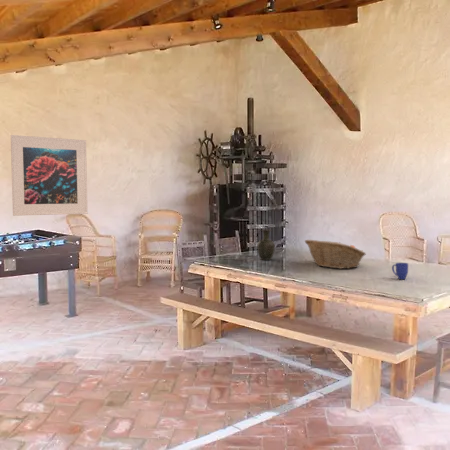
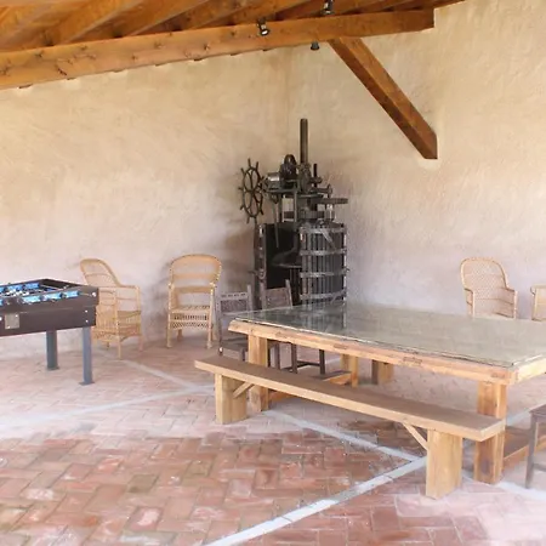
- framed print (51, 176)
- fruit basket (334, 252)
- mug (399, 270)
- jug (265, 244)
